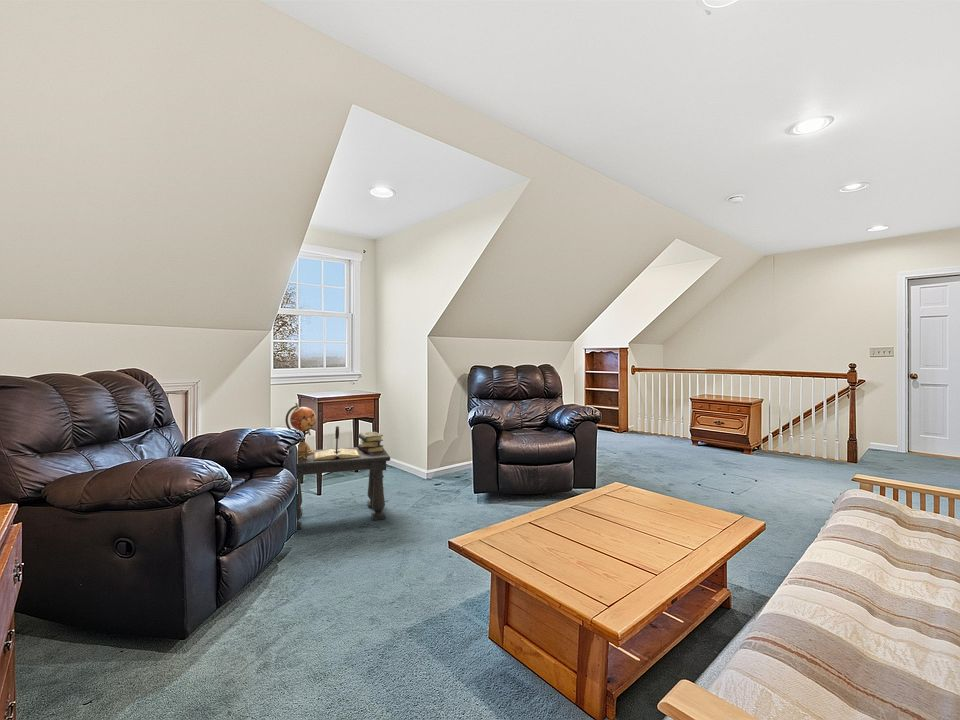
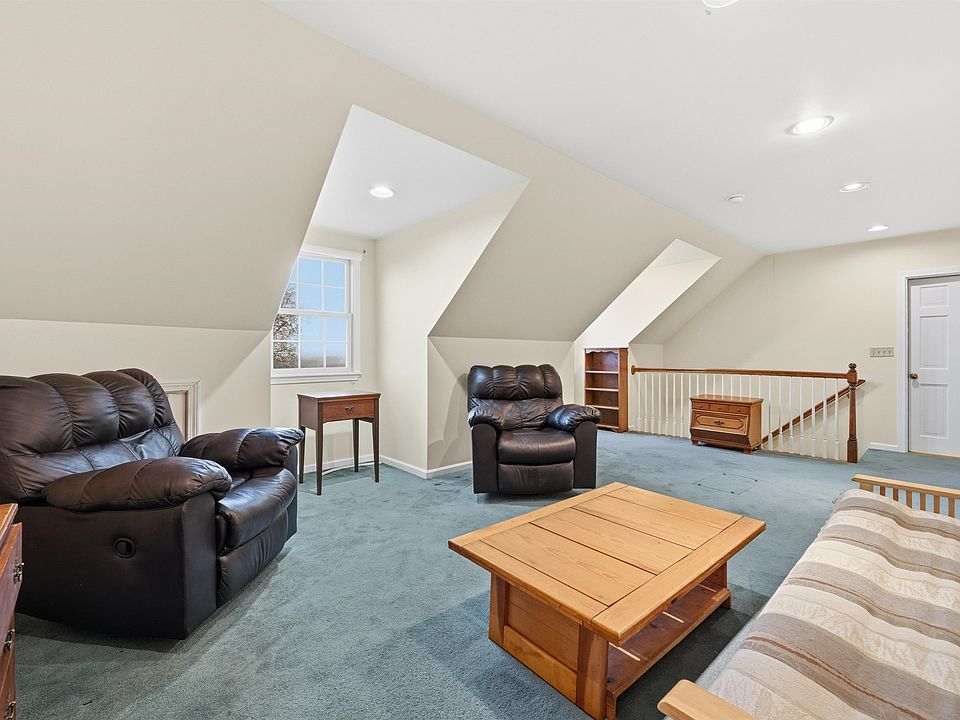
- side table (336, 459)
